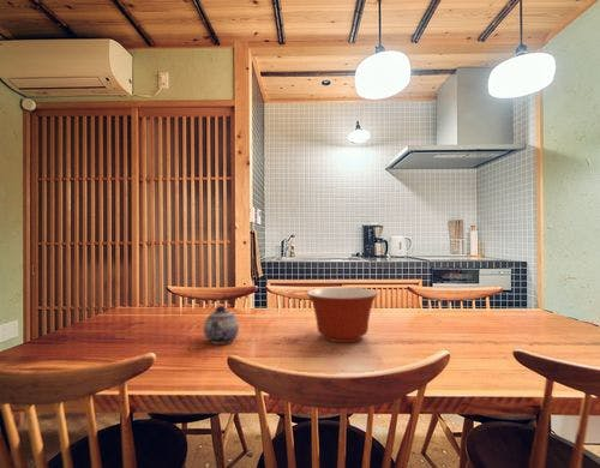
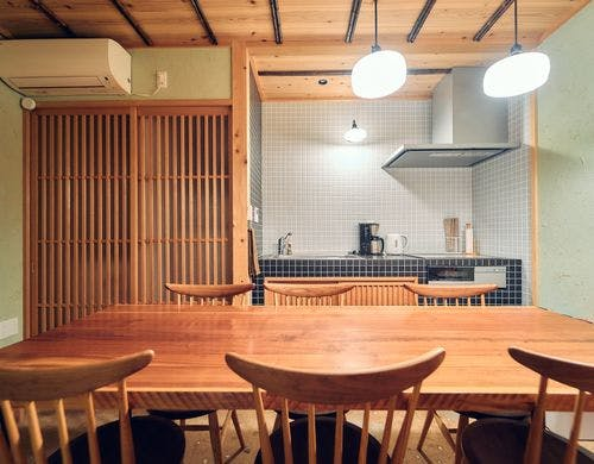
- teapot (221, 323)
- mixing bowl (342, 314)
